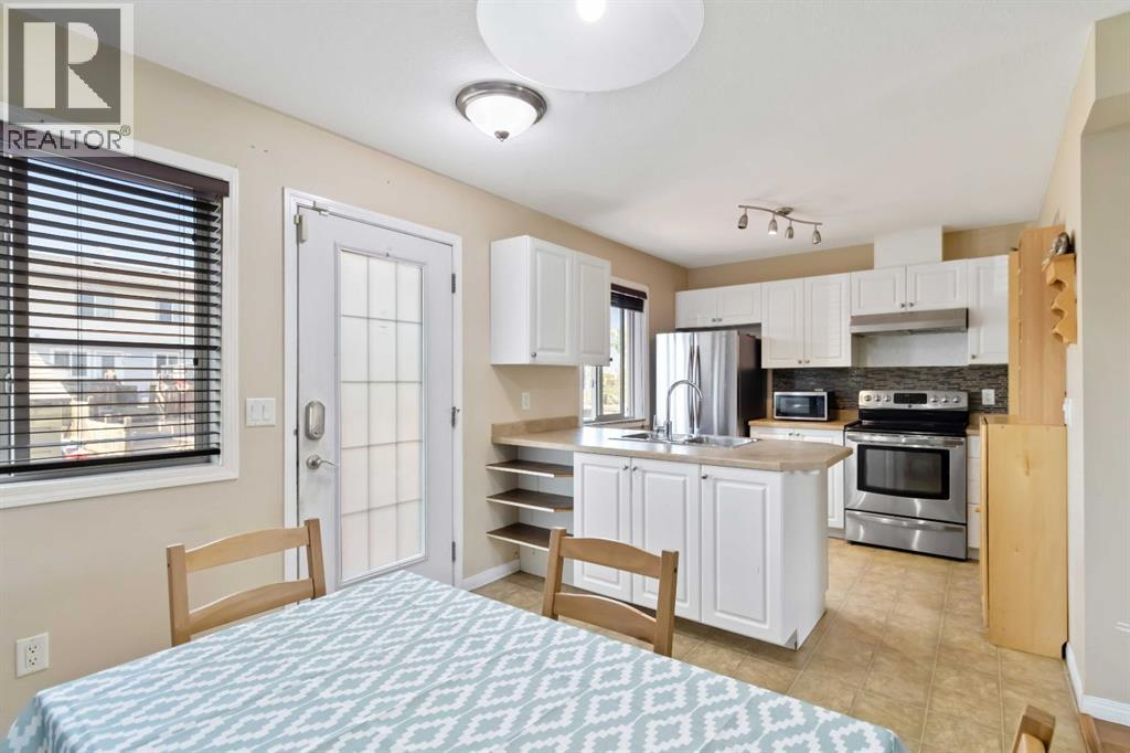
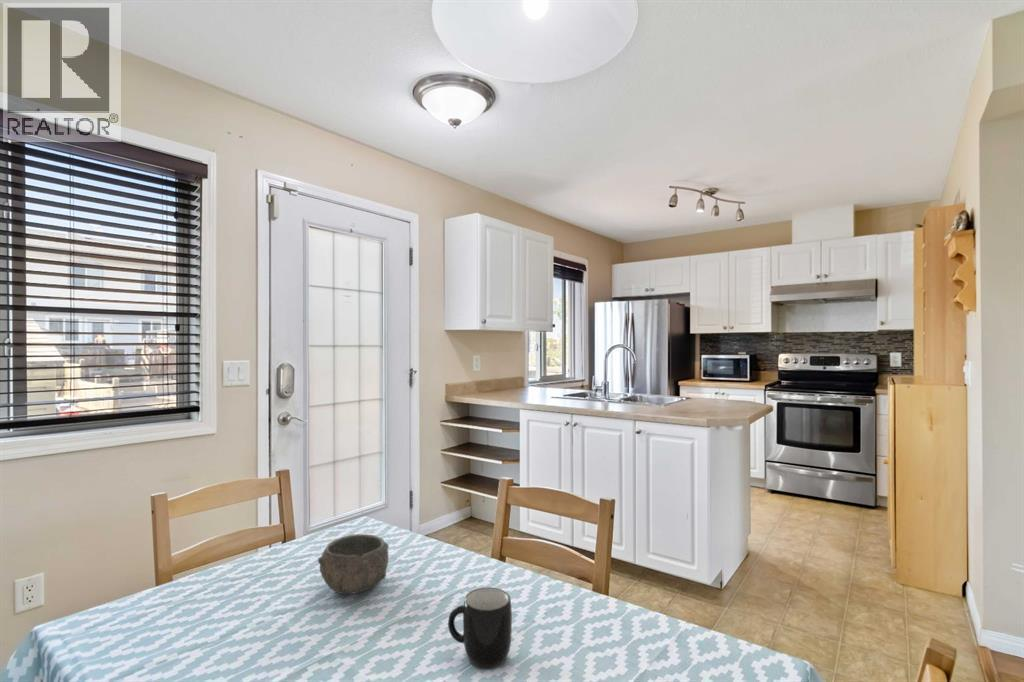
+ bowl (355, 565)
+ mug (479, 626)
